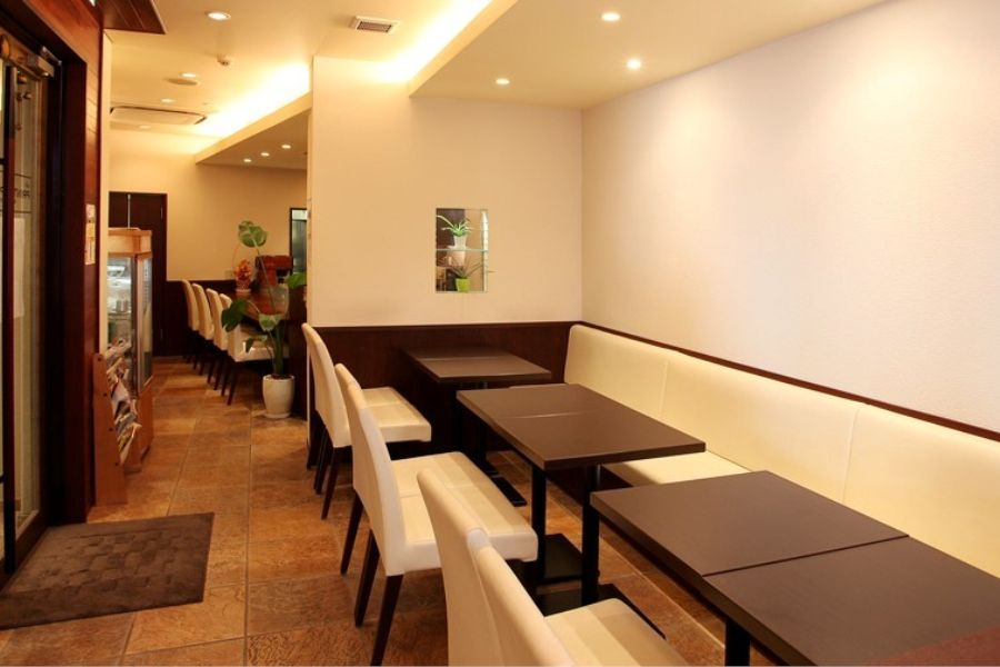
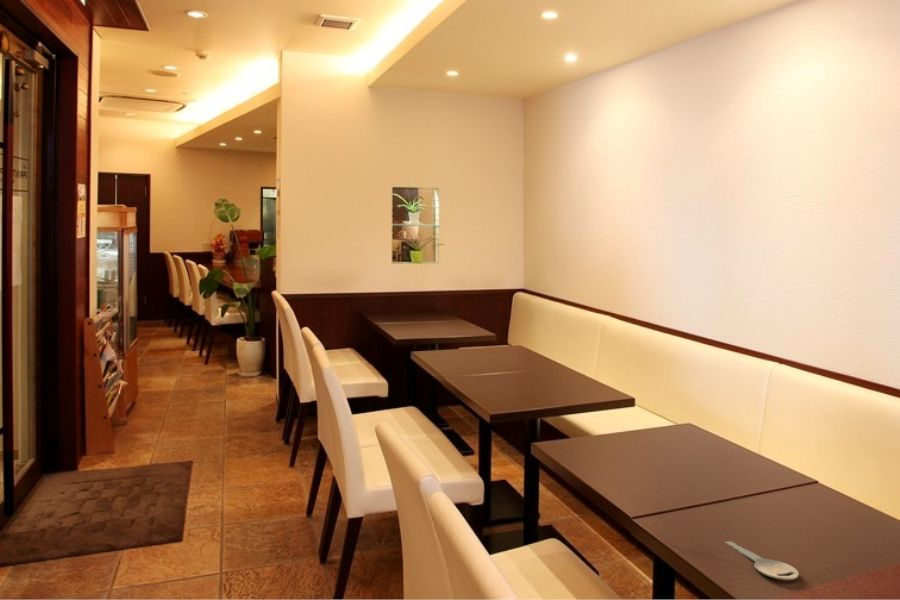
+ key (755, 557)
